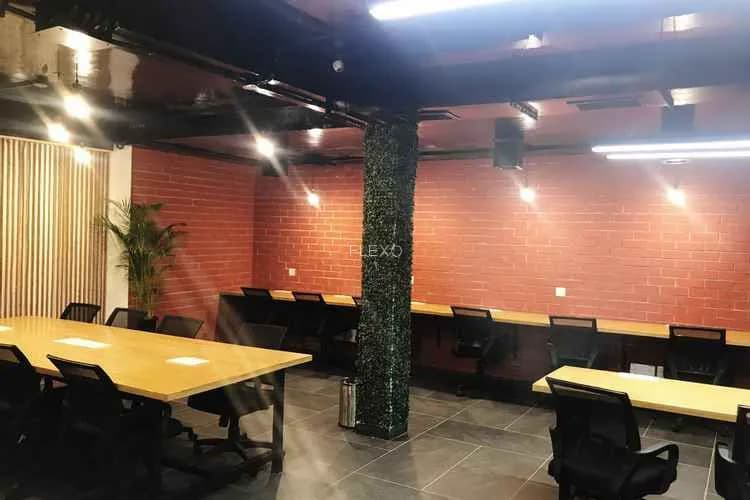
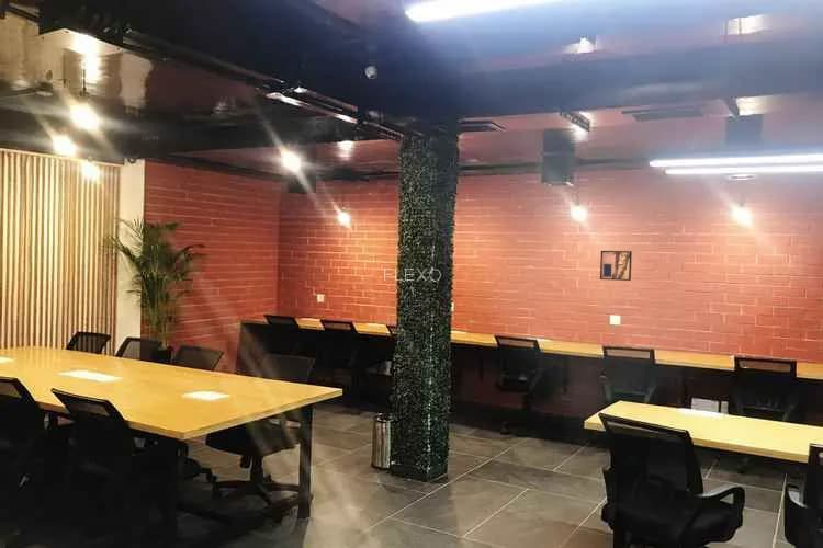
+ wall art (616, 265)
